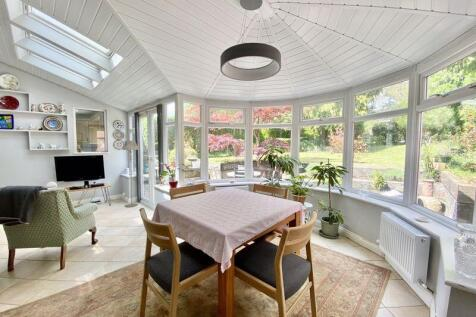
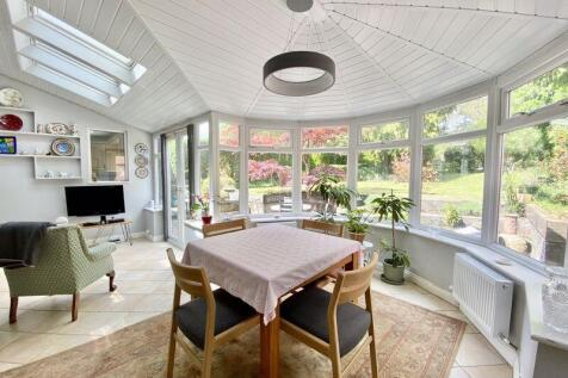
- floor lamp (131, 173)
